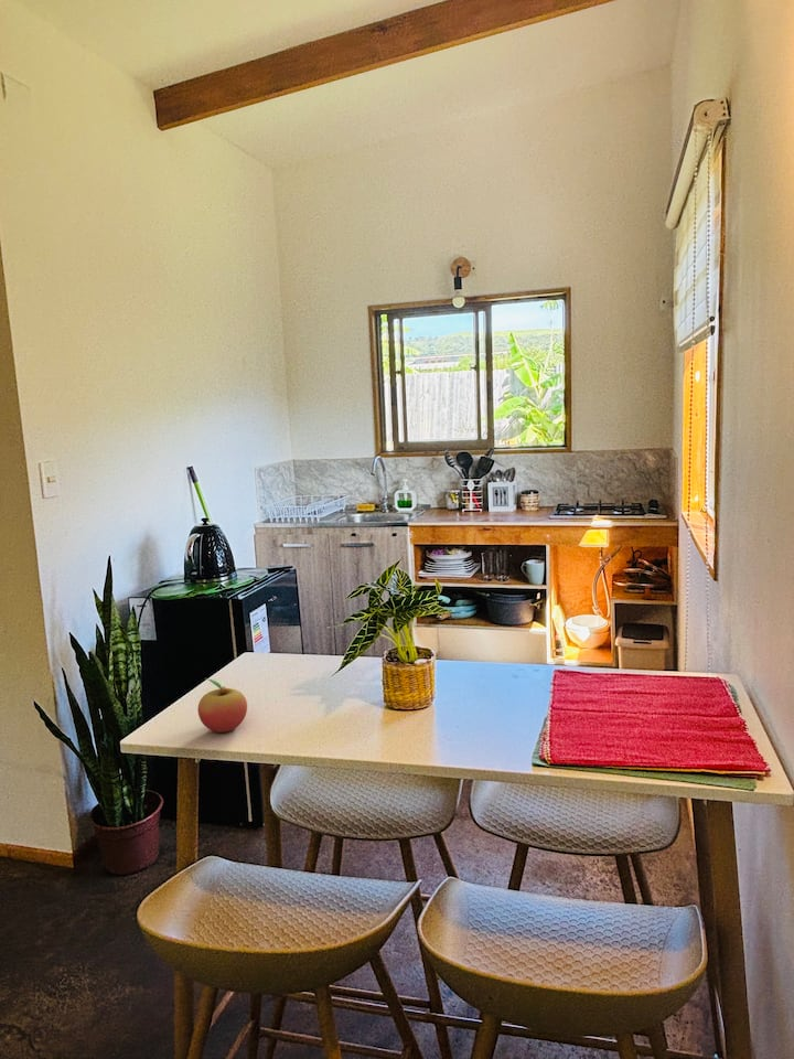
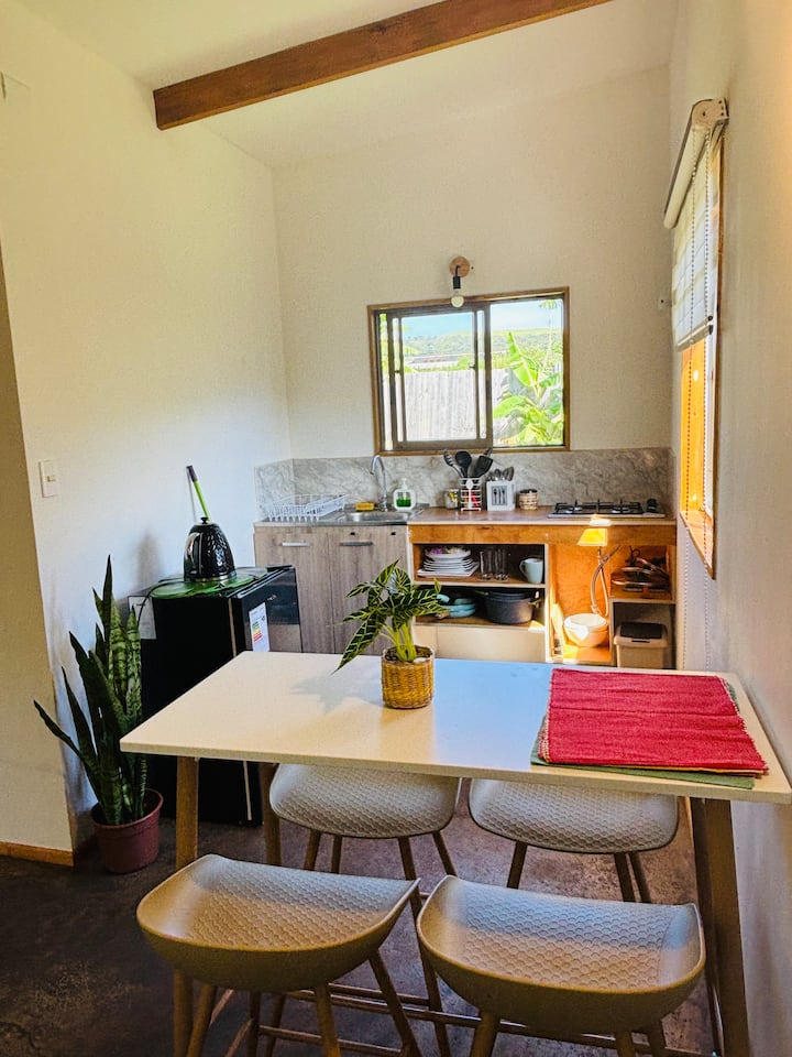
- fruit (222, 705)
